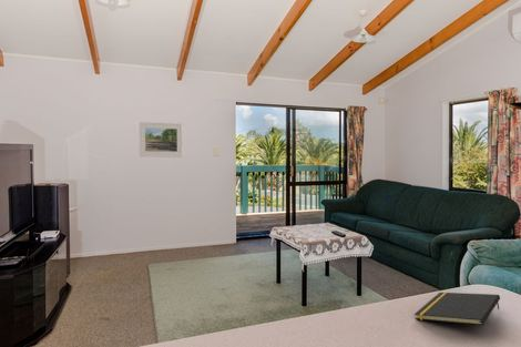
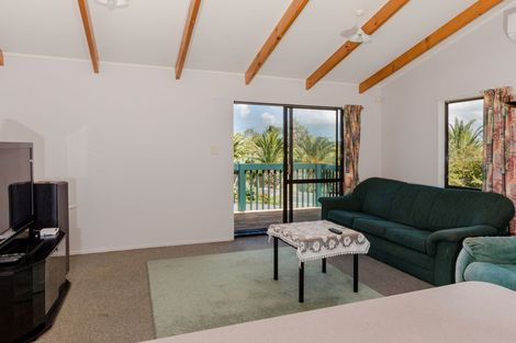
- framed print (161, 140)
- notepad (458, 306)
